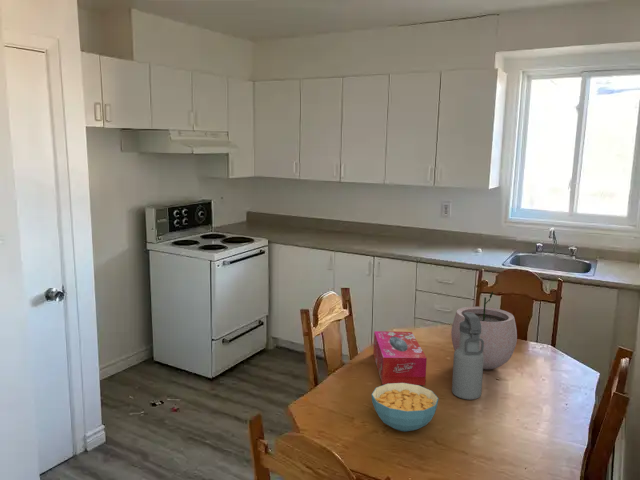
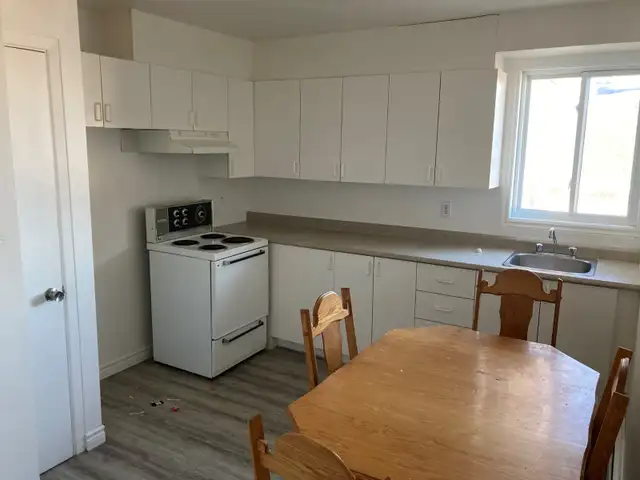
- plant pot (483, 328)
- water bottle (468, 355)
- tissue box (398, 356)
- cereal bowl (404, 411)
